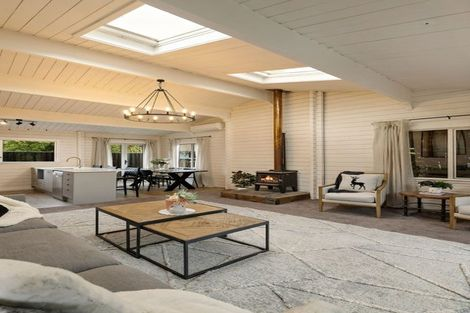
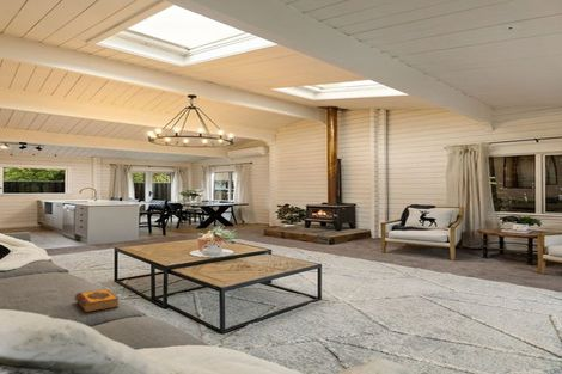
+ hardback book (96, 300)
